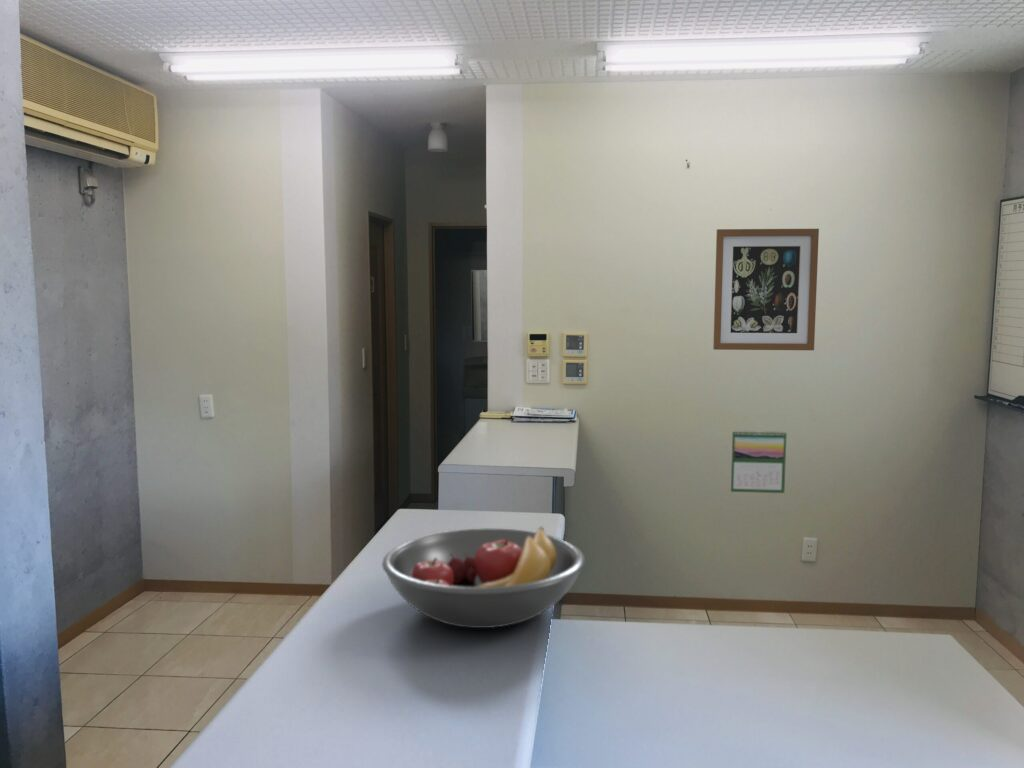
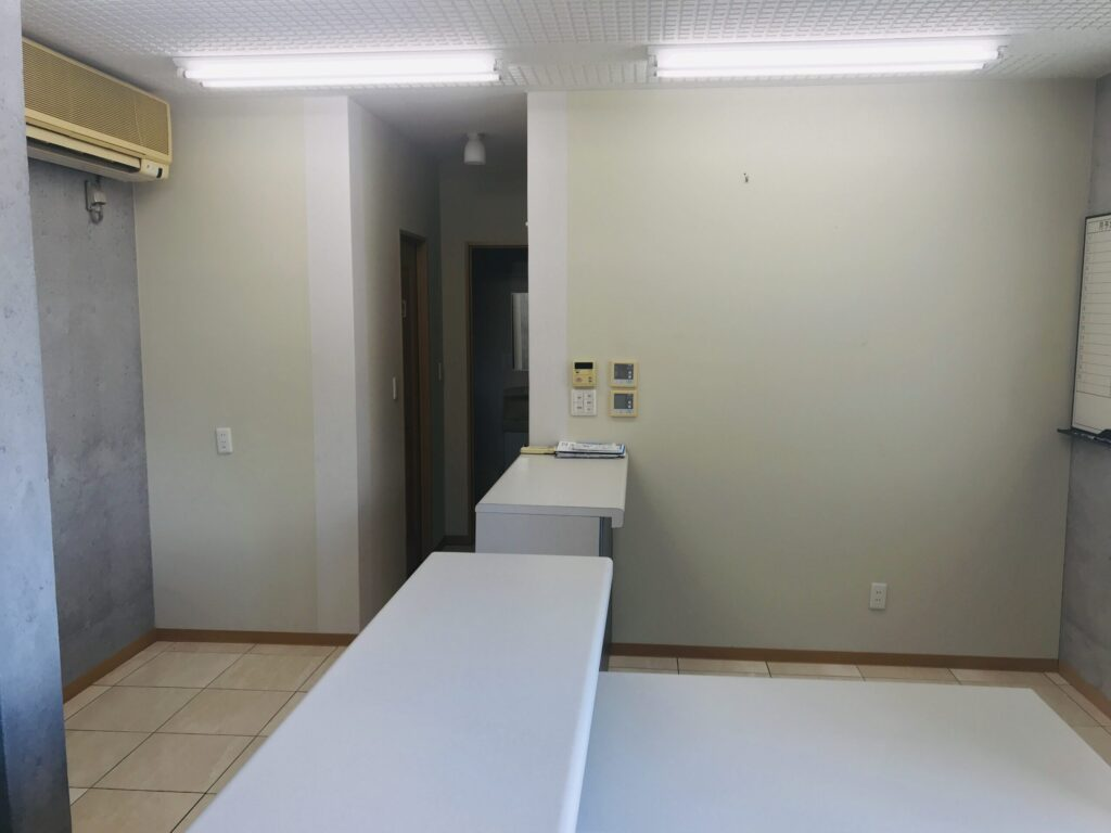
- calendar (758, 460)
- fruit bowl (484, 575)
- wall art (765, 289)
